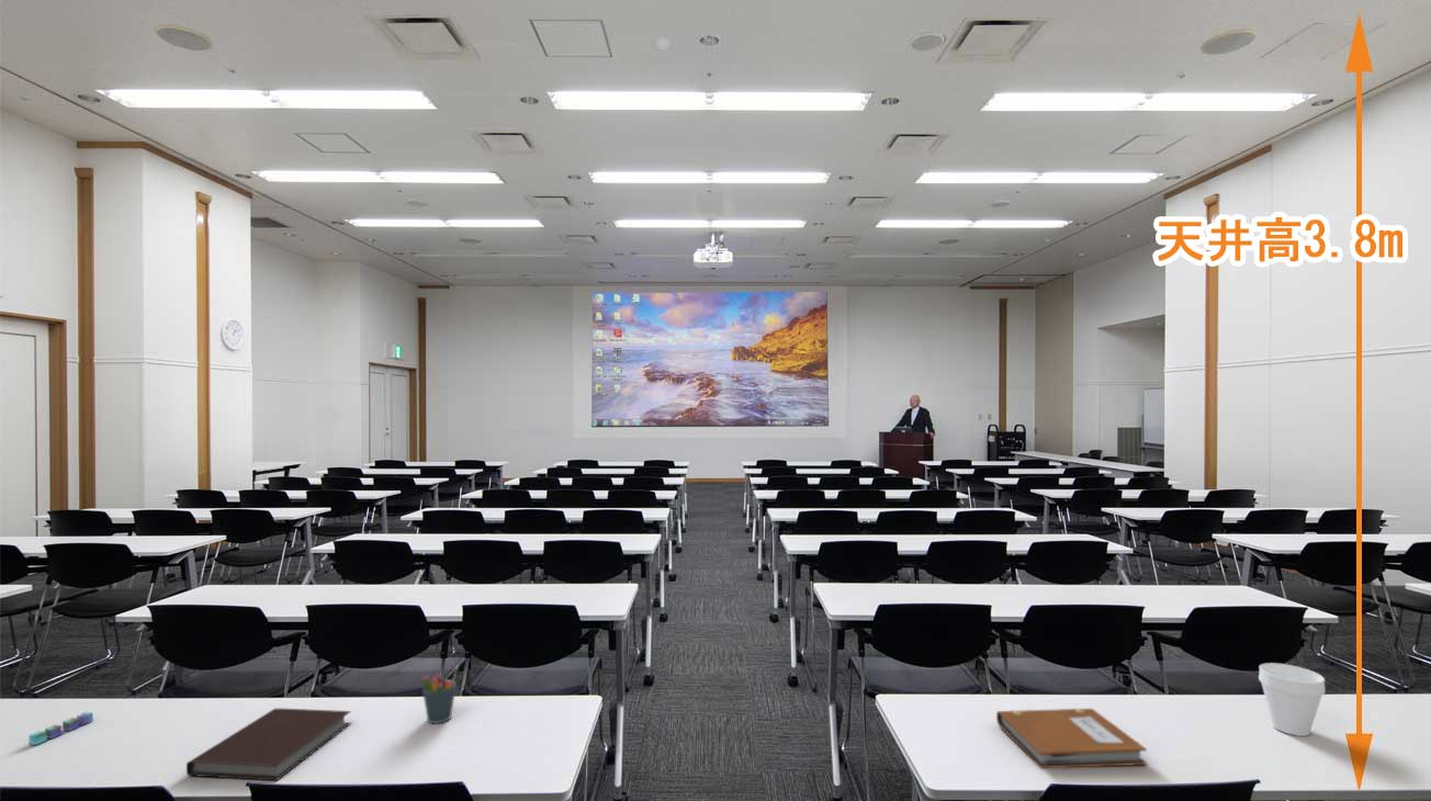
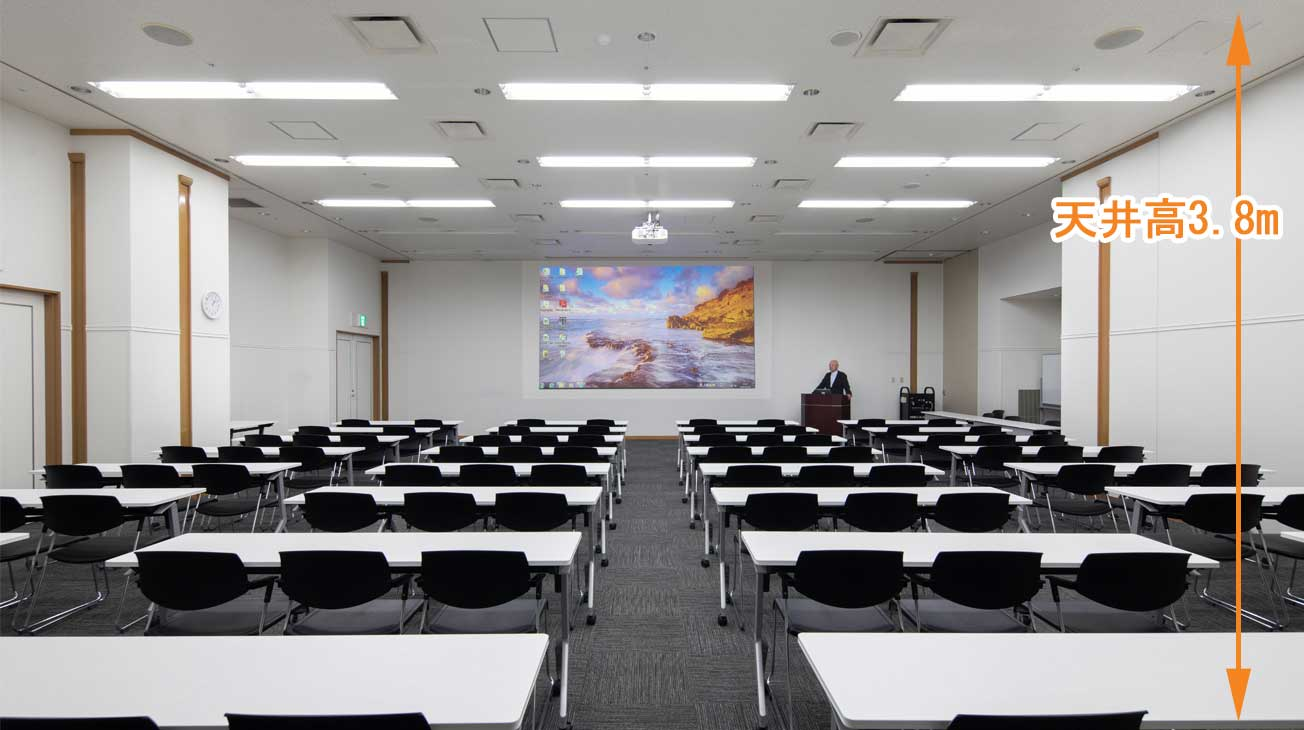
- sticky notes (60, 727)
- pen holder (439, 693)
- notebook (274, 741)
- cup (1291, 700)
- notebook (1069, 735)
